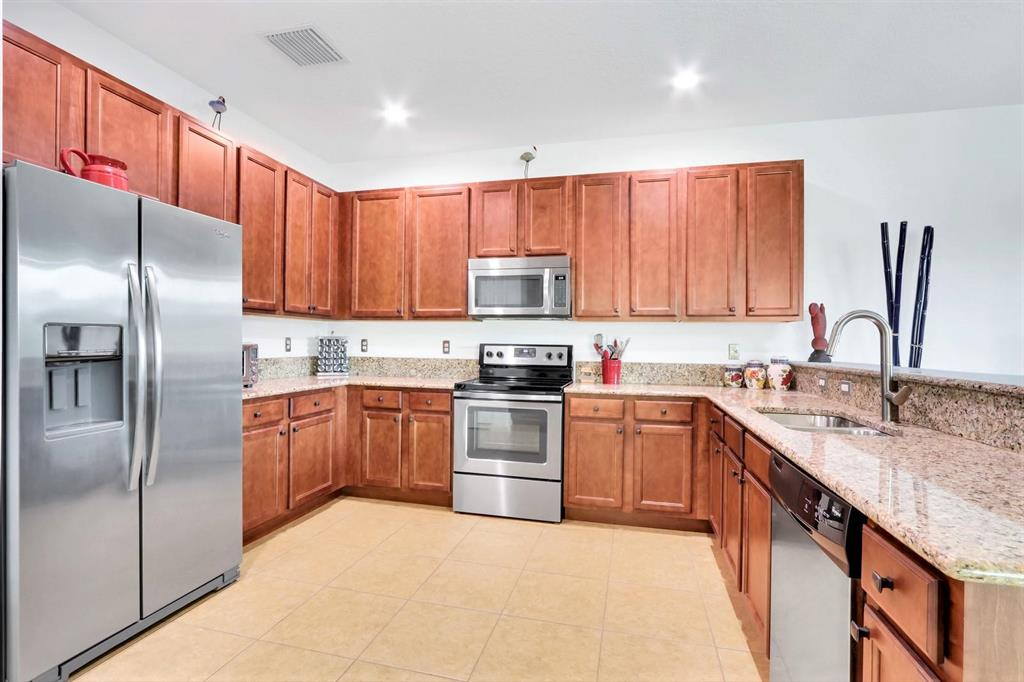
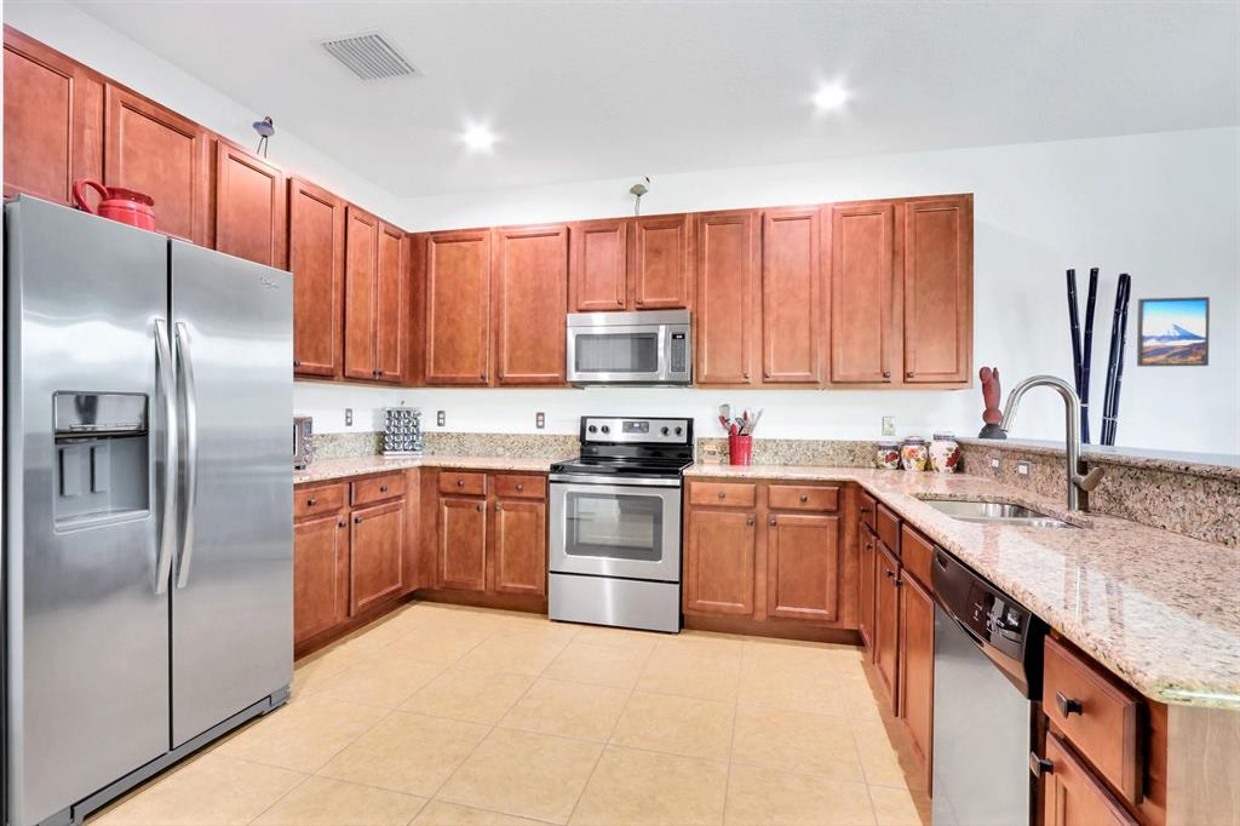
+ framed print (1172, 332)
